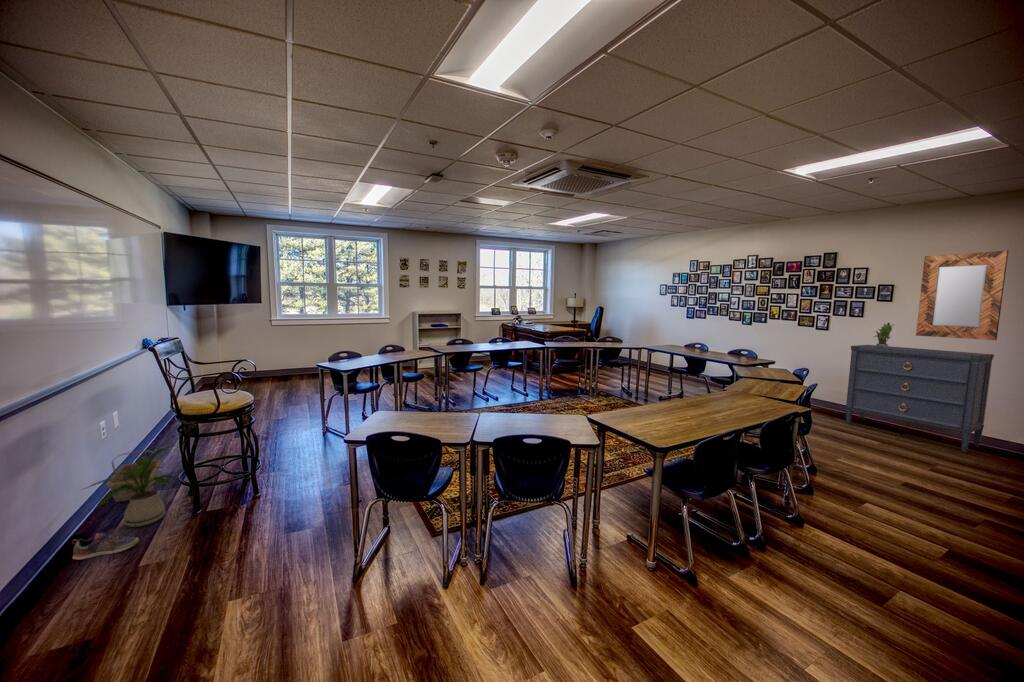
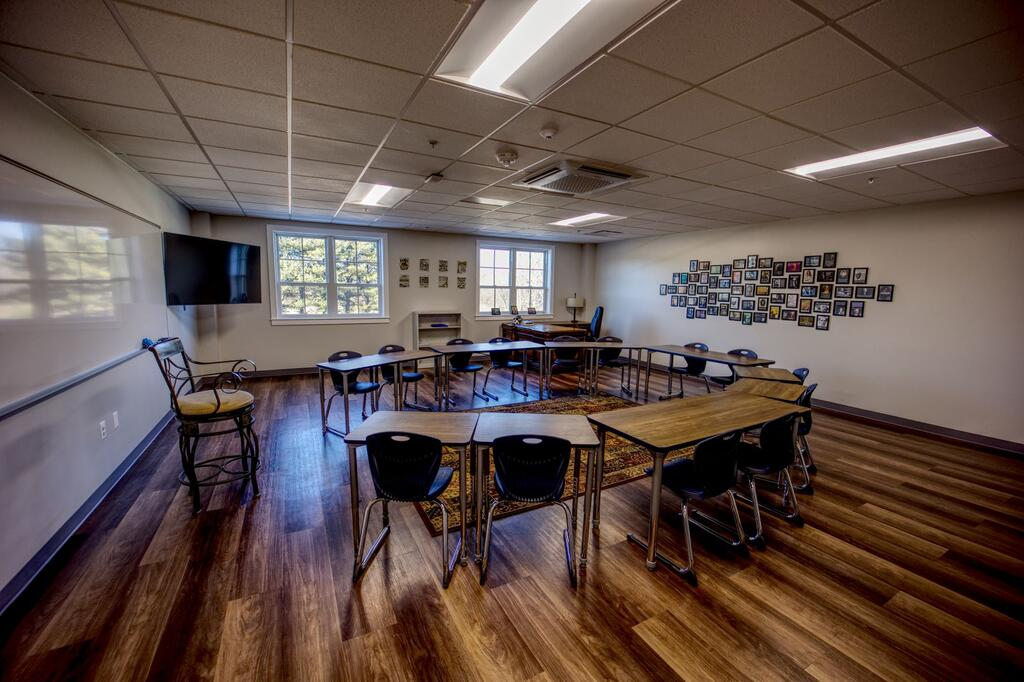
- sneaker (106, 541)
- basket (131, 471)
- house plant (134, 487)
- dresser (912, 392)
- potted plant (883, 334)
- home mirror (958, 296)
